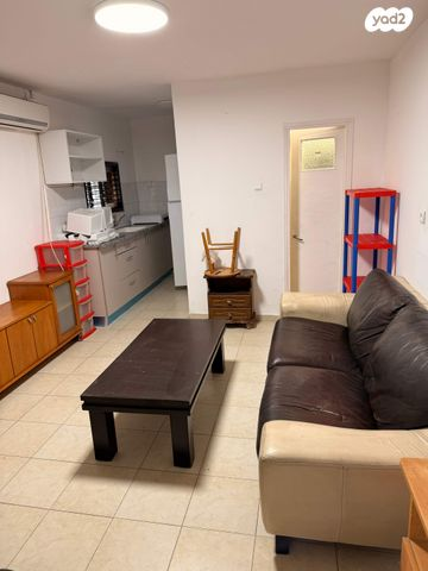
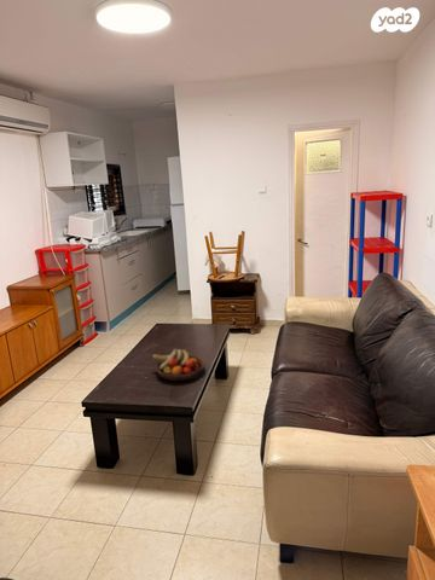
+ fruit bowl (179, 362)
